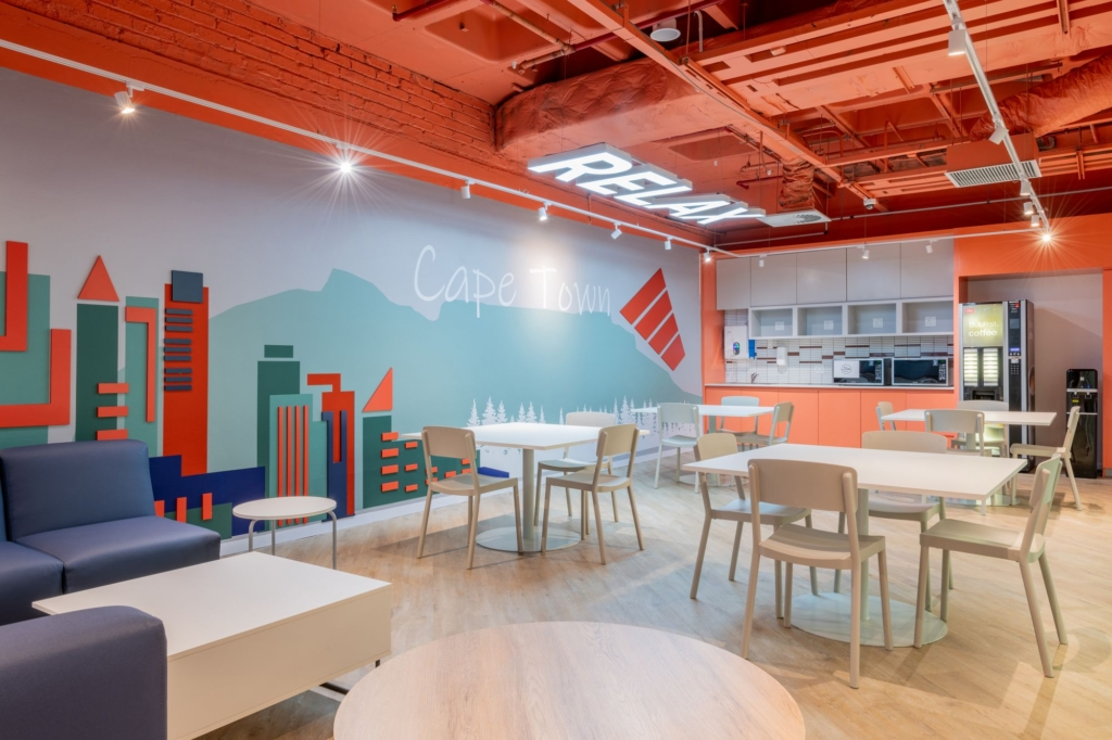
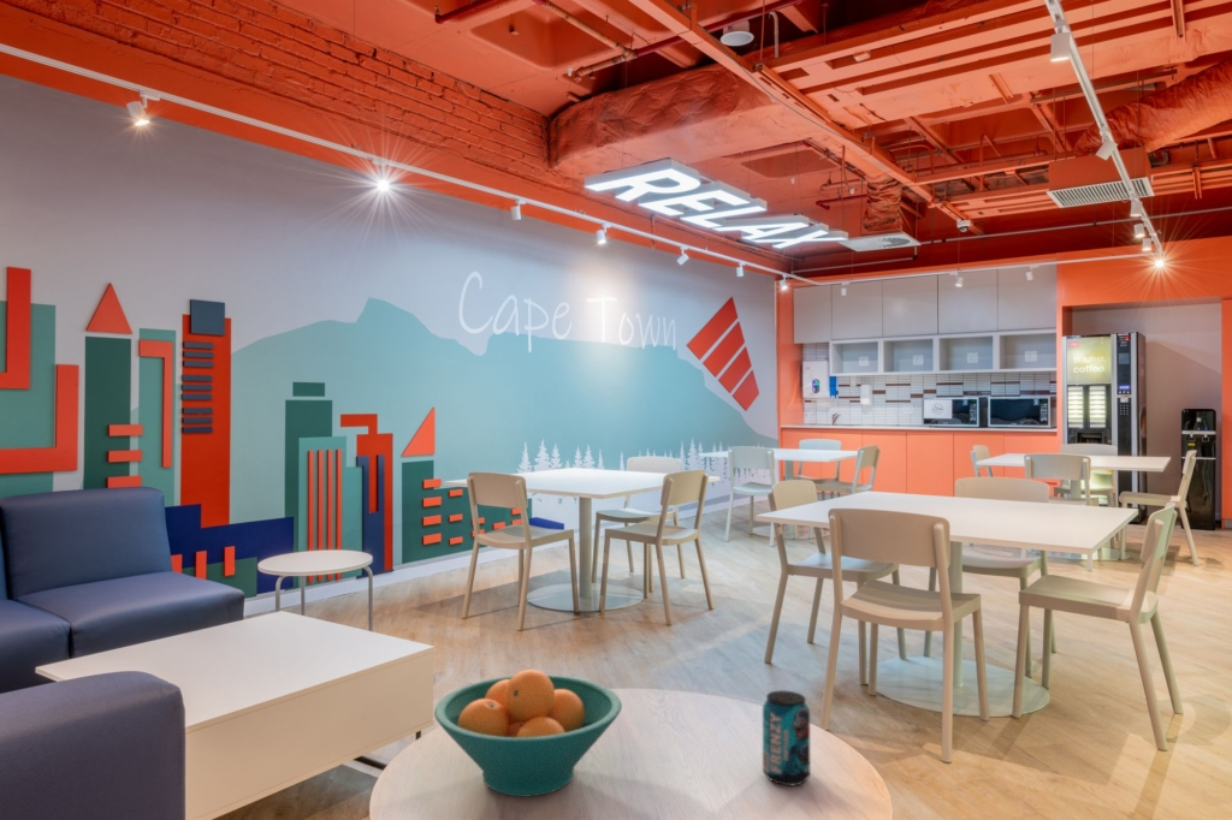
+ fruit bowl (528, 724)
+ beverage can (786, 736)
